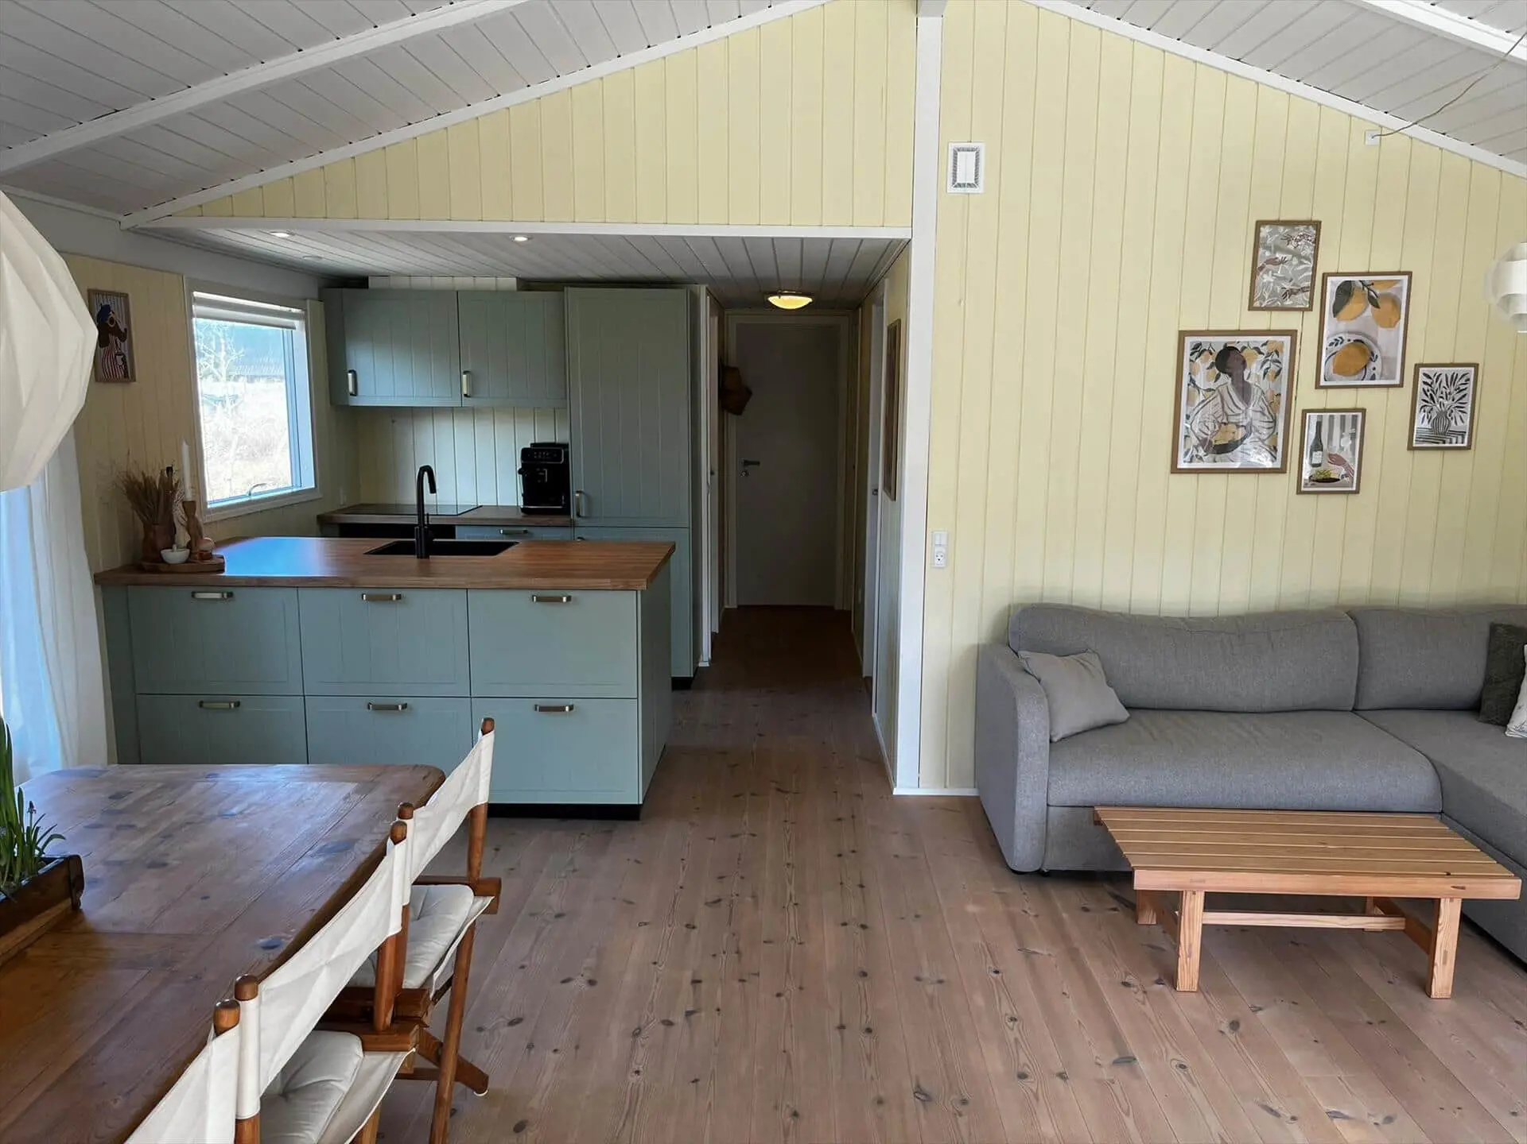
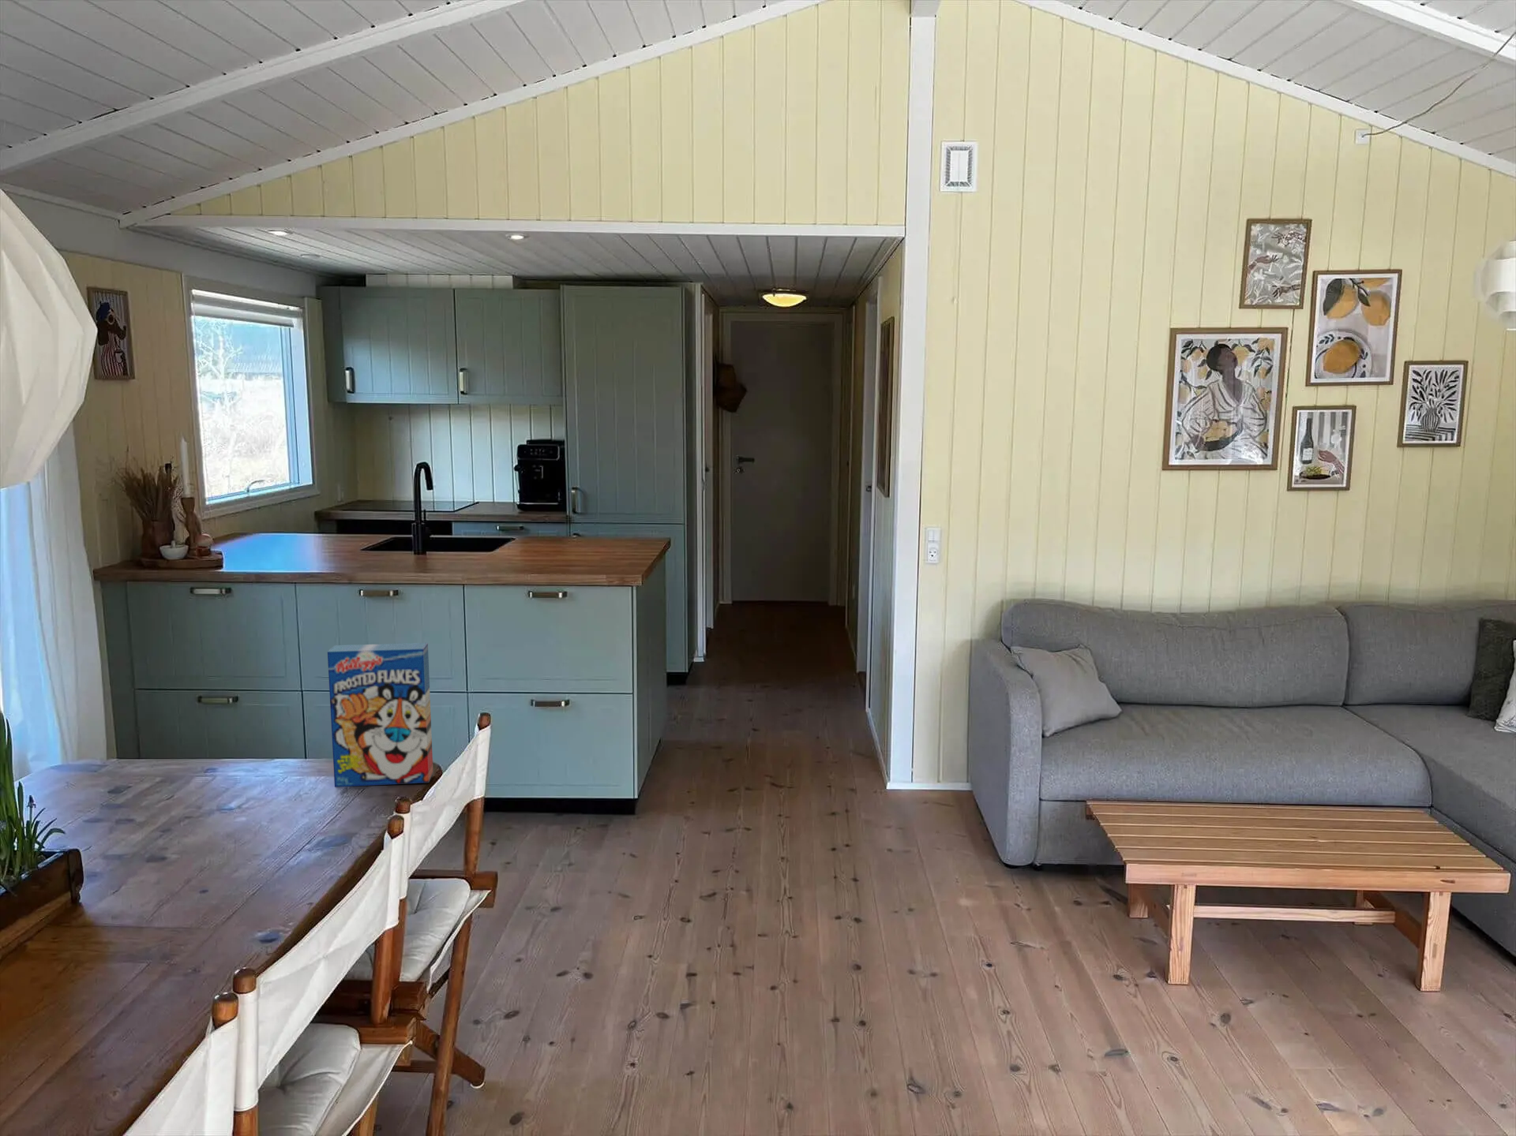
+ cereal box (381, 714)
